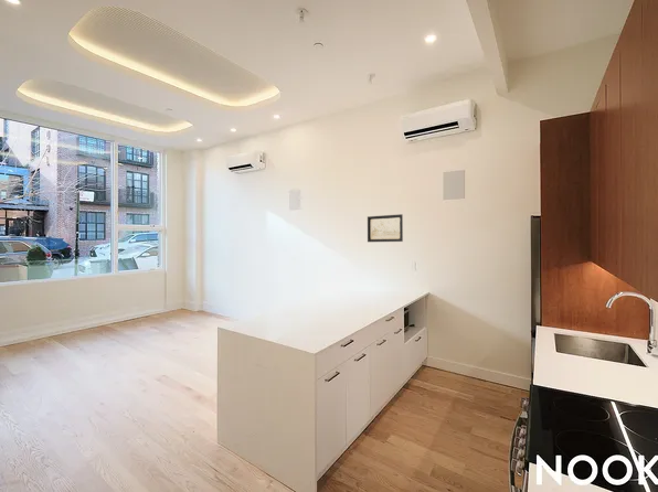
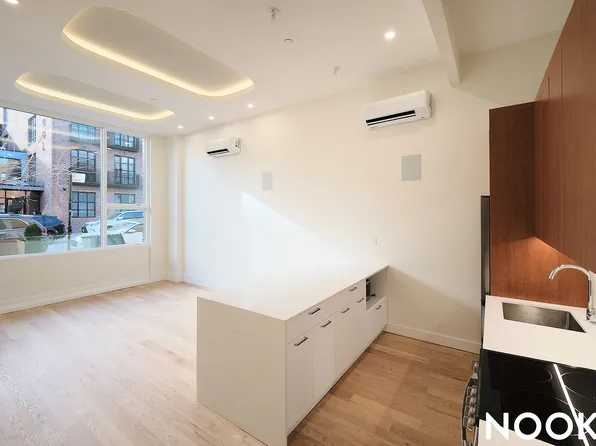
- wall art (384, 228)
